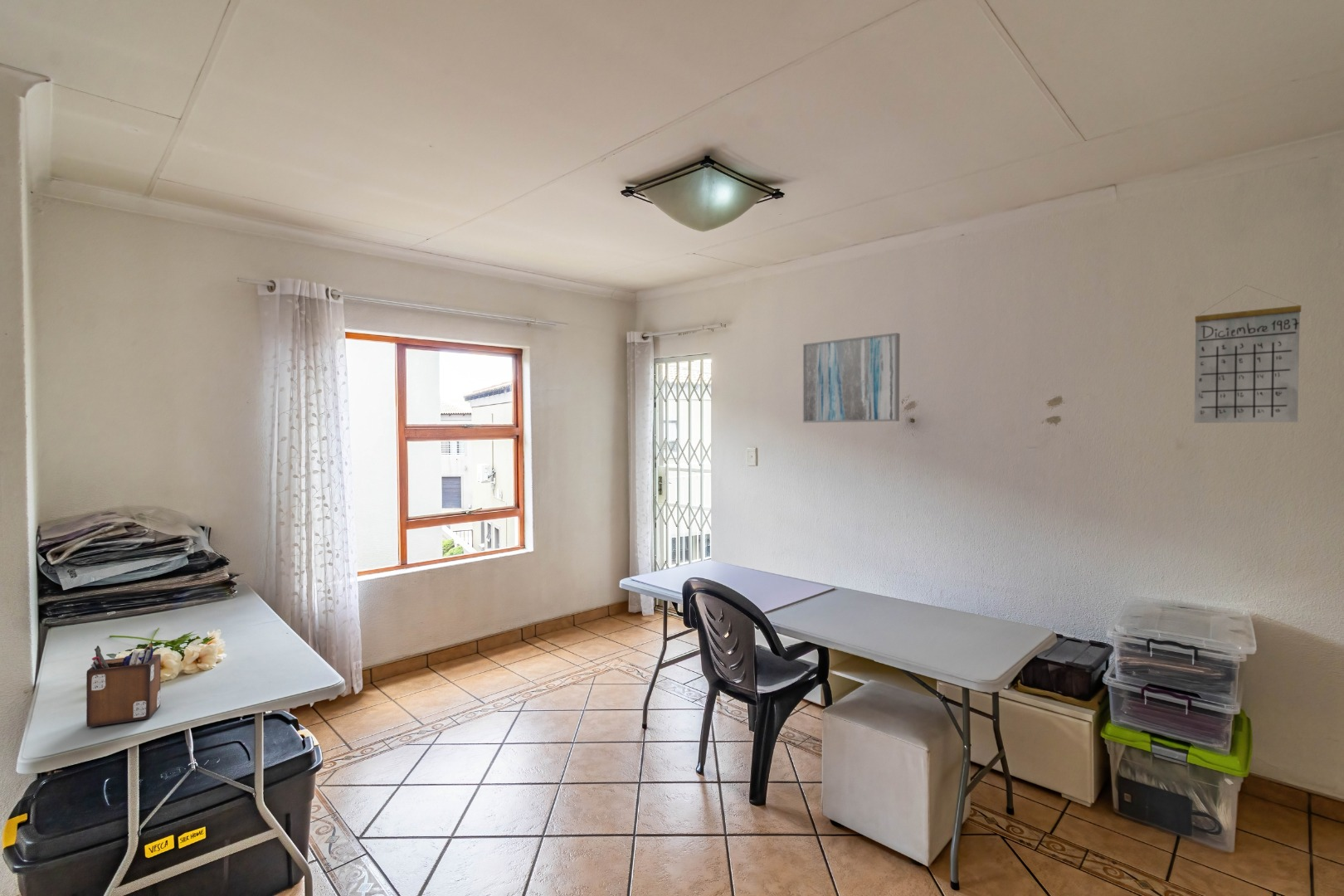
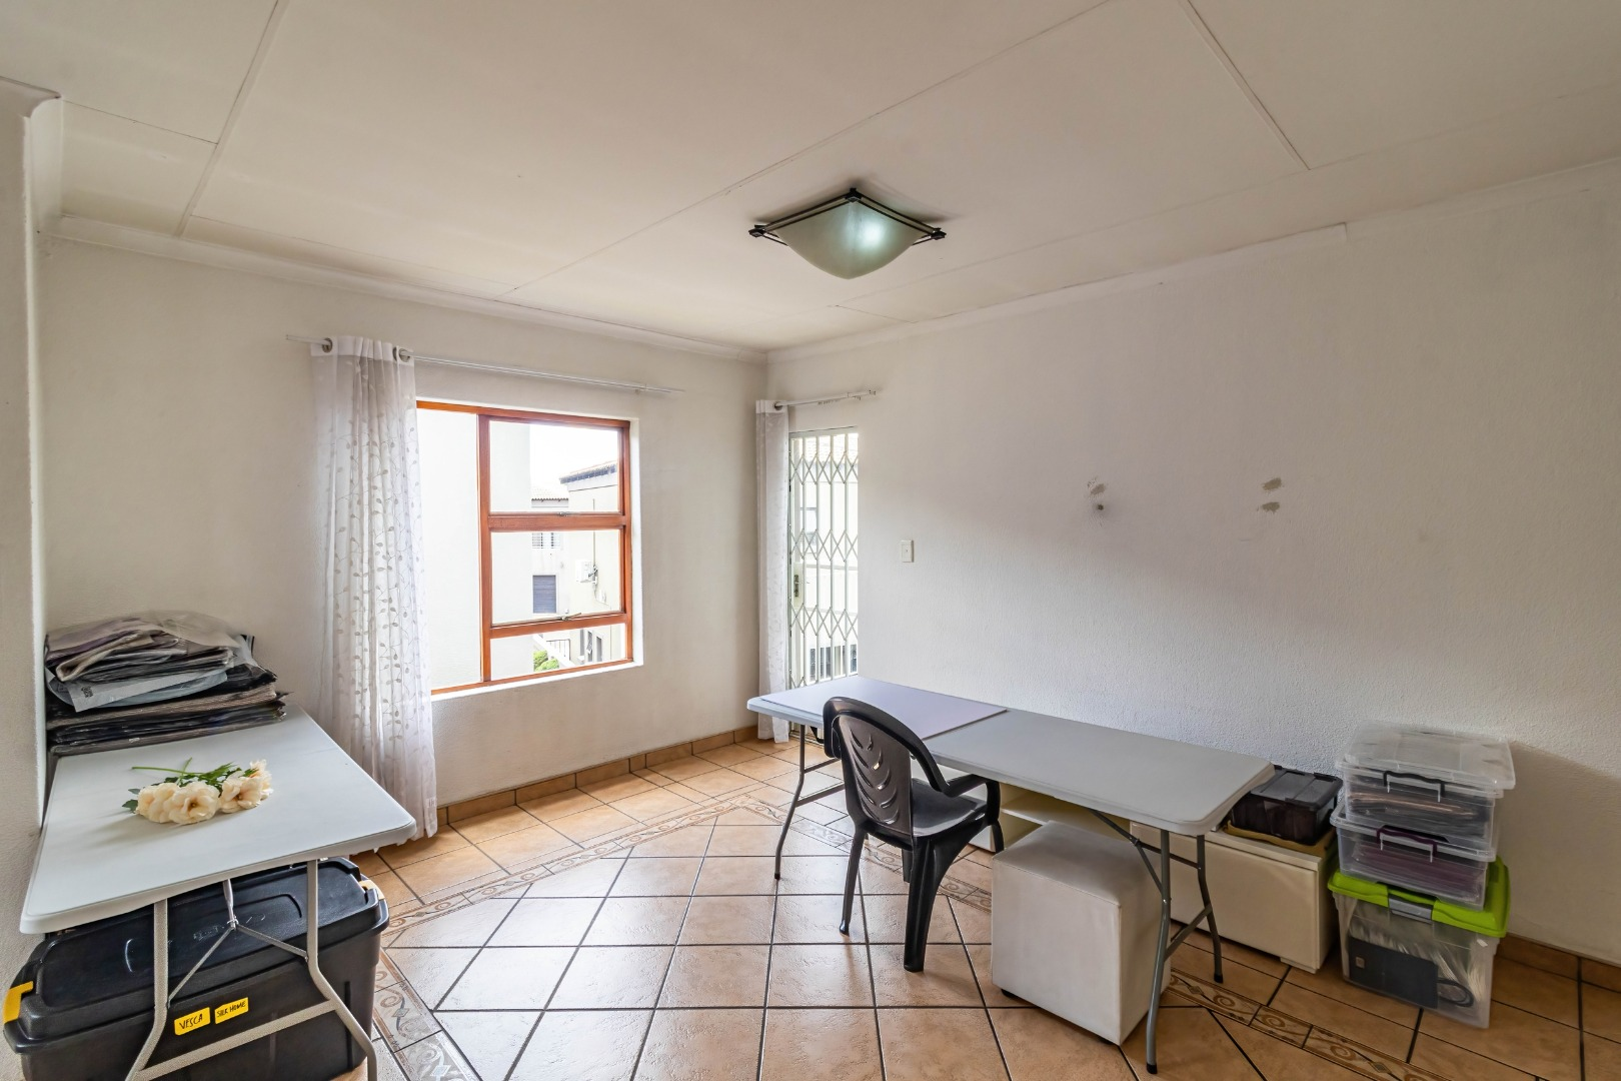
- desk organizer (124, 679)
- wall art (849, 380)
- calendar (1245, 353)
